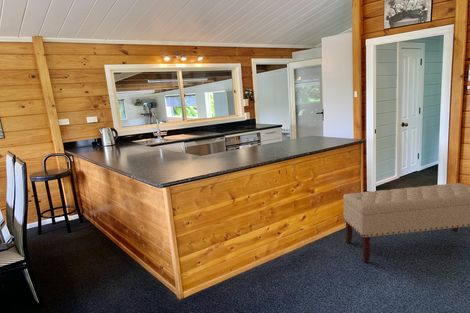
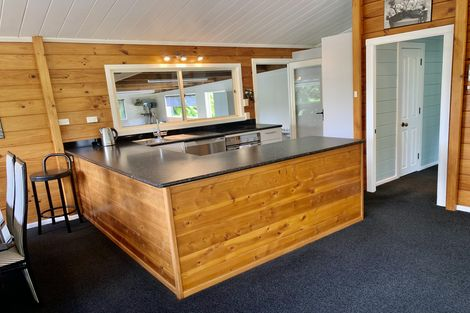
- bench (413, 219)
